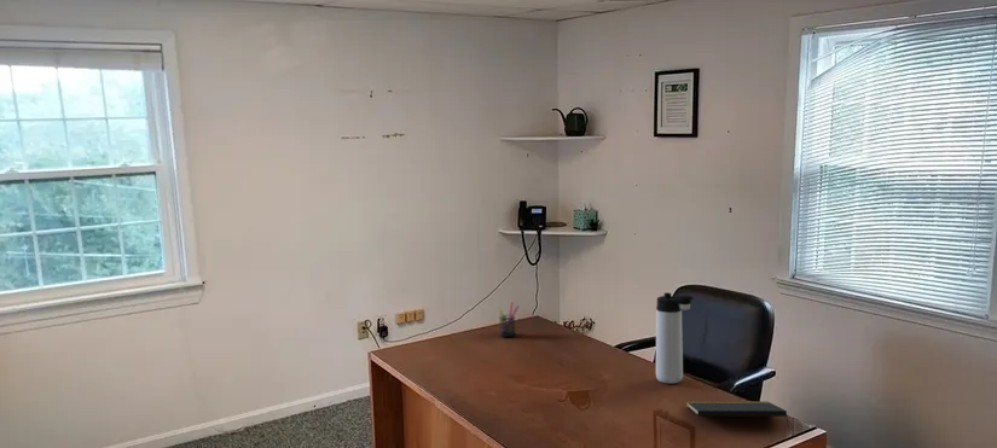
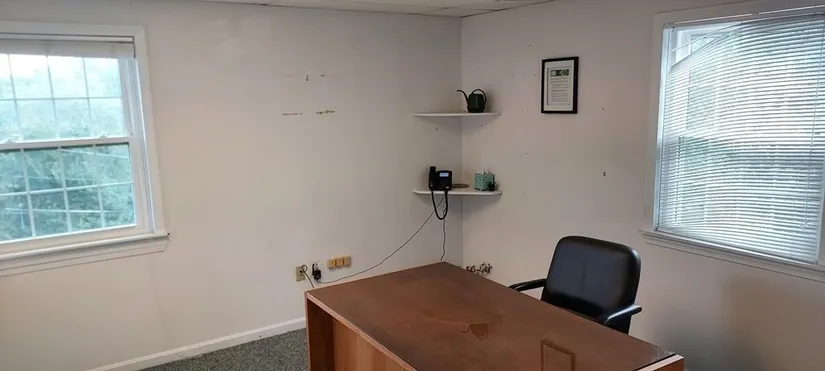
- thermos bottle (674, 337)
- notepad (734, 408)
- pen holder (506, 319)
